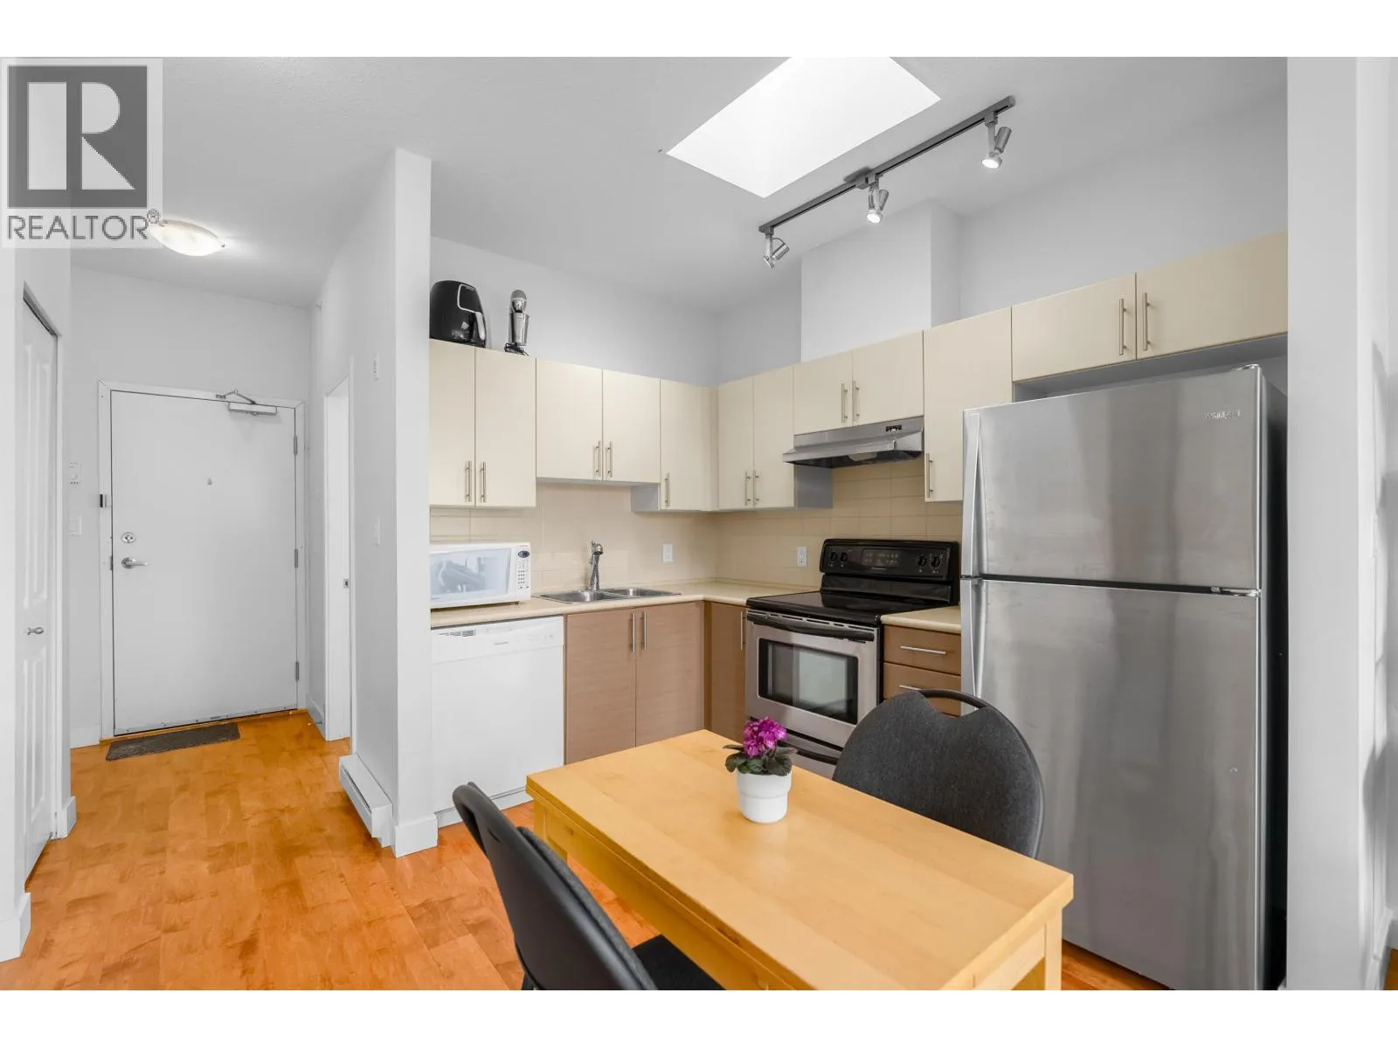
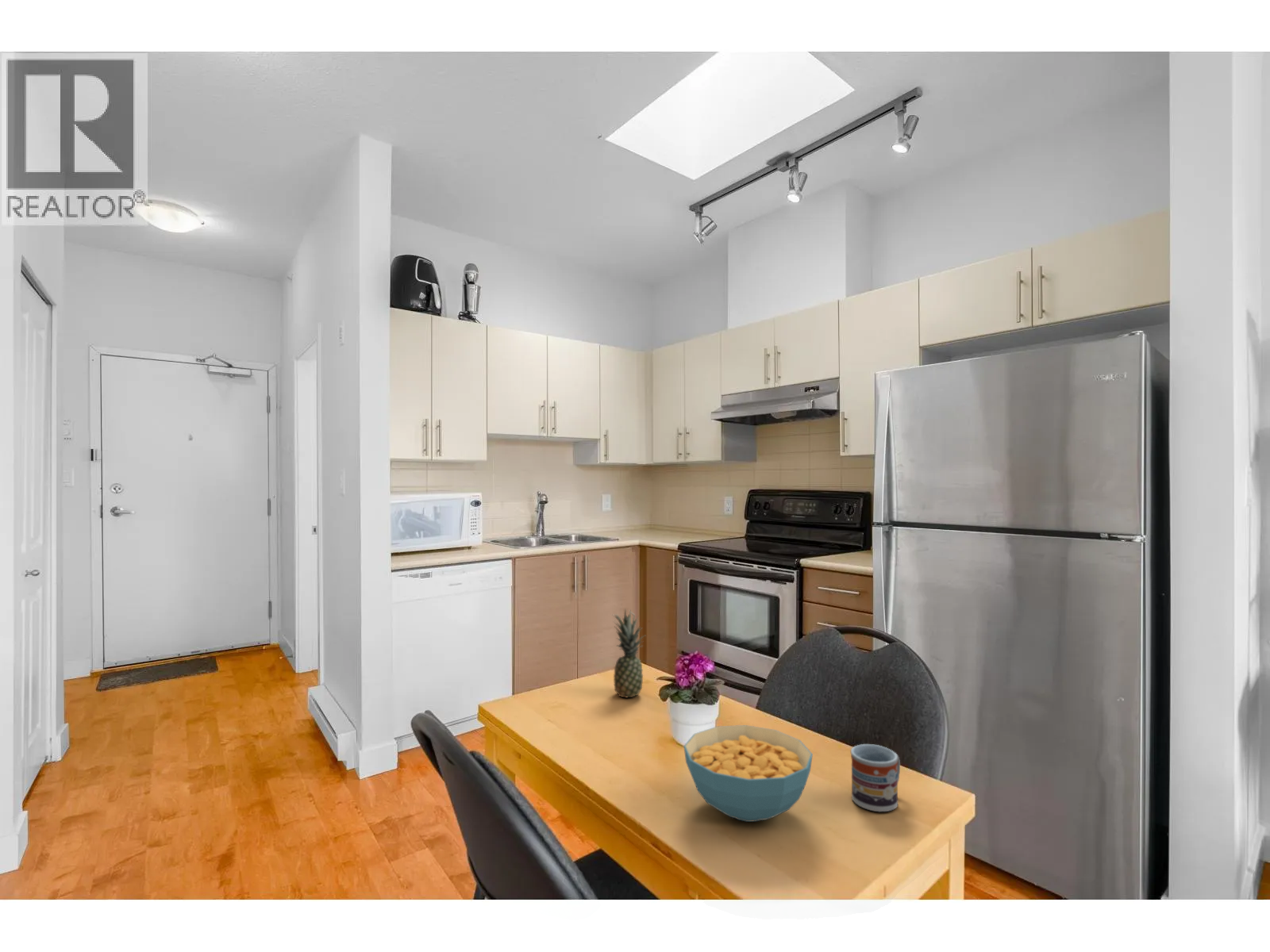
+ fruit (627, 651)
+ cup (879, 774)
+ cereal bowl (747, 781)
